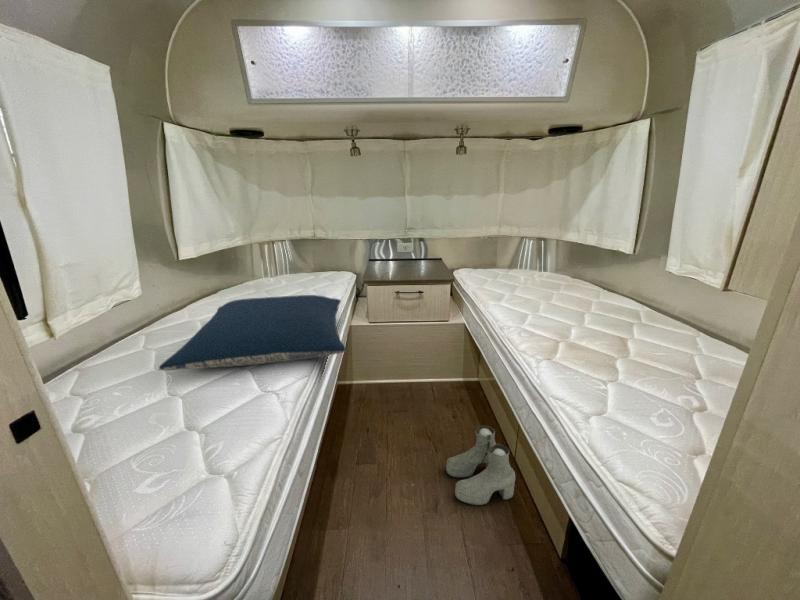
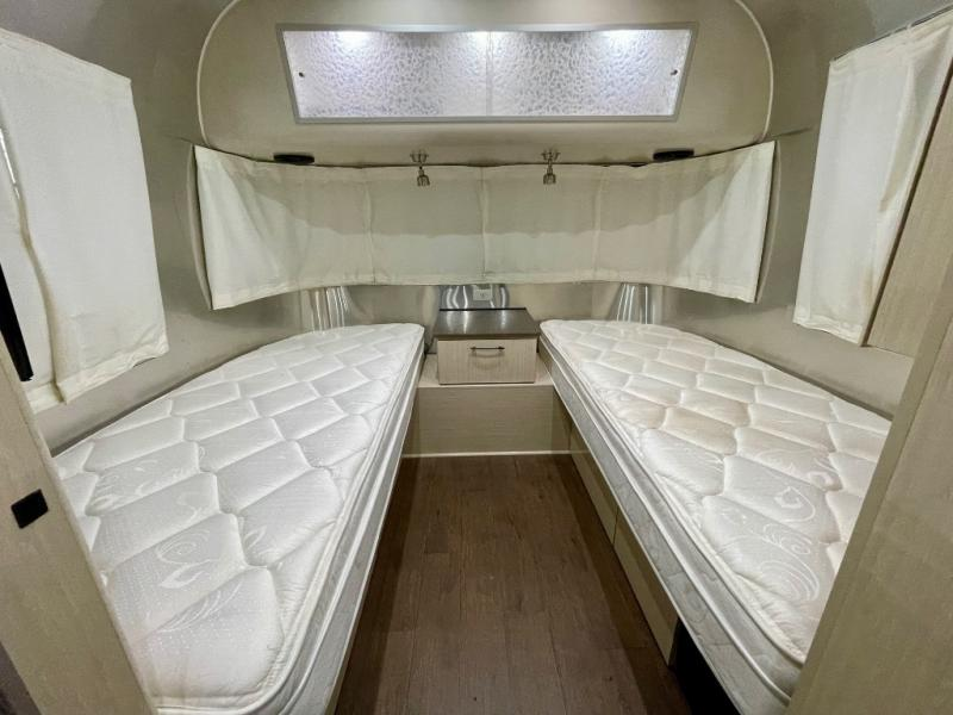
- boots (480, 462)
- pillow (271, 326)
